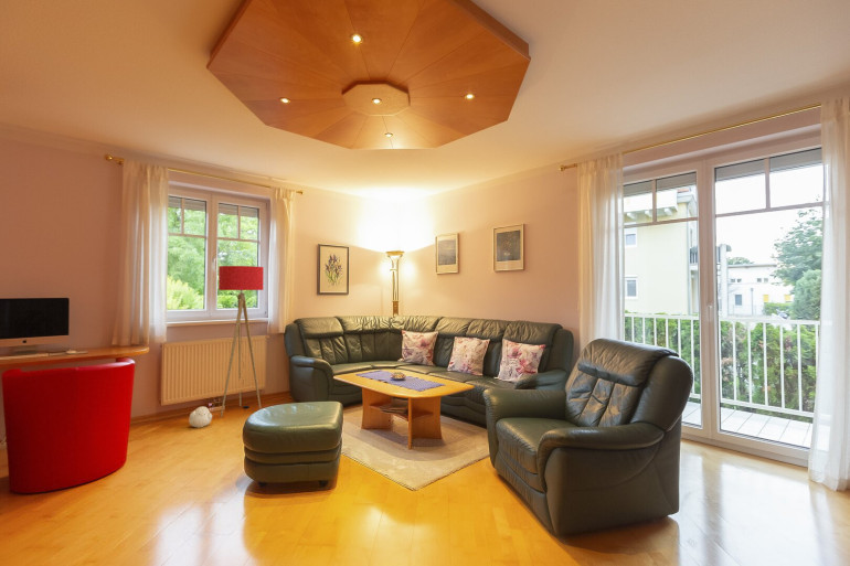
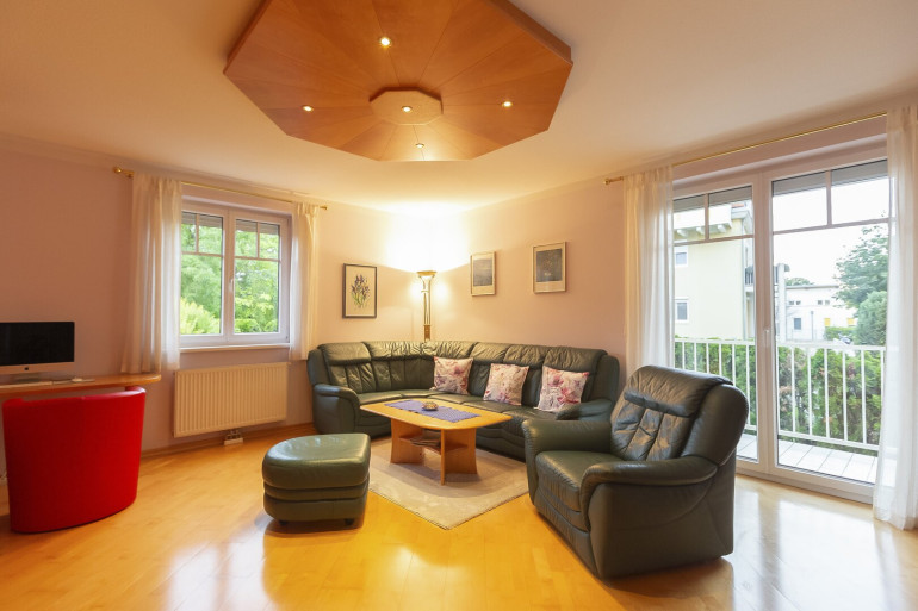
- plush toy (201, 414)
- floor lamp (240, 339)
